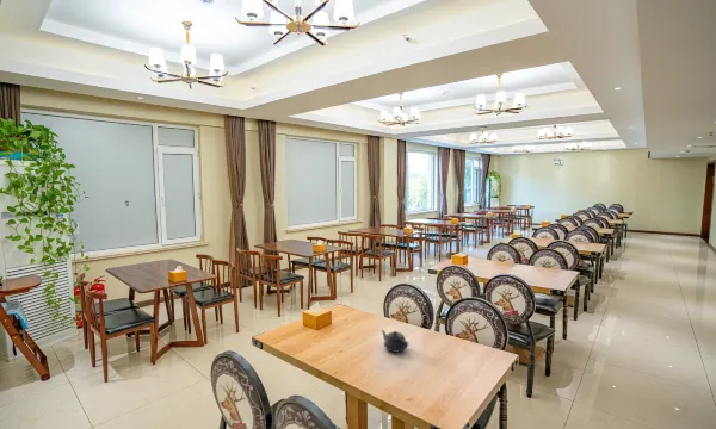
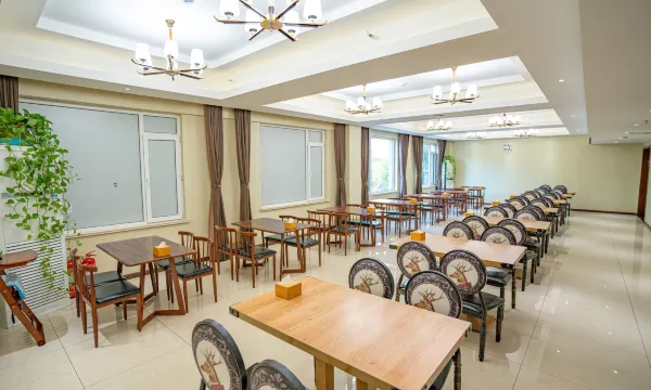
- teapot (394, 340)
